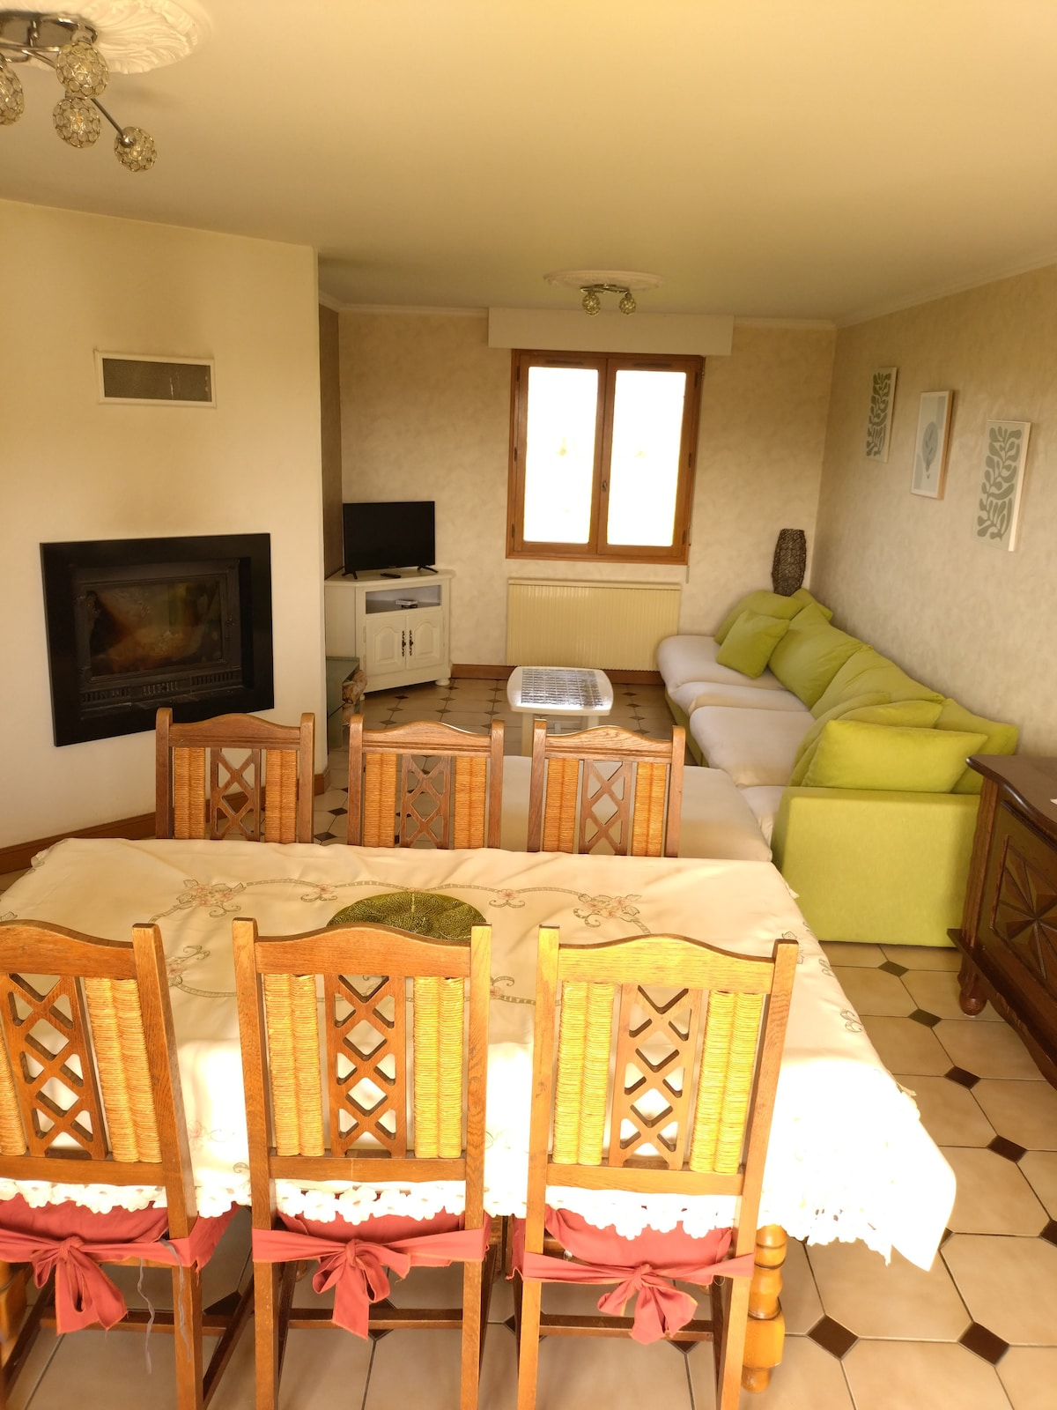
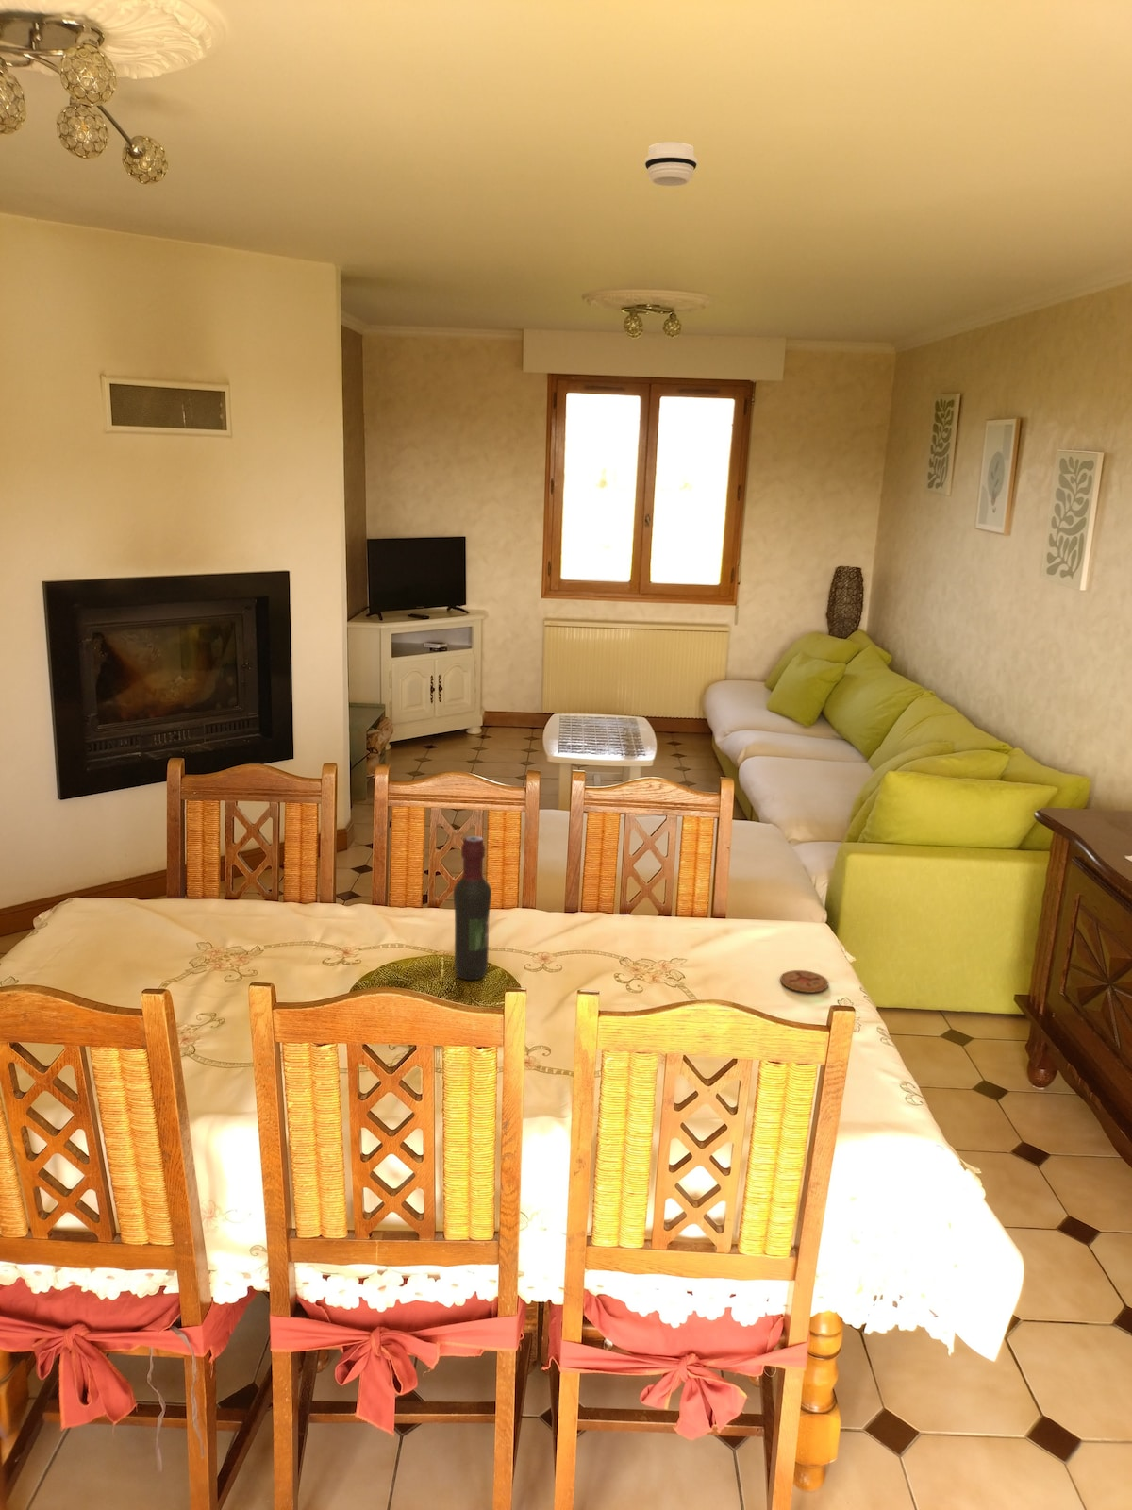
+ smoke detector (671, 164)
+ coaster (804, 981)
+ wine bottle (472, 907)
